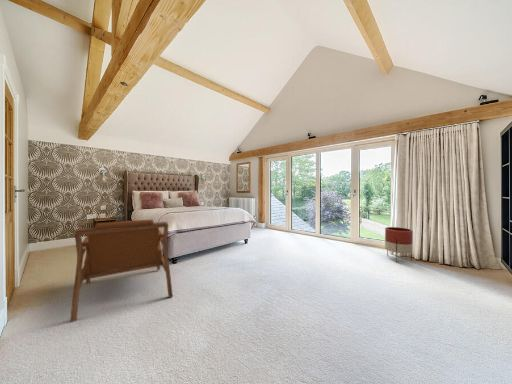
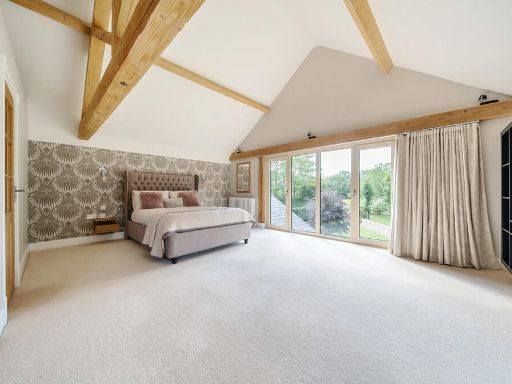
- planter (398, 244)
- armchair (126, 253)
